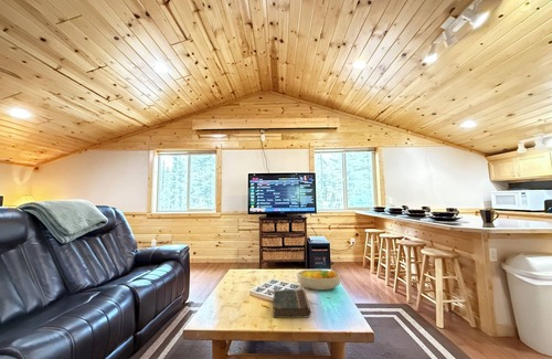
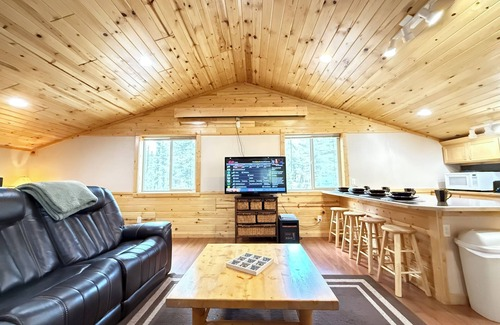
- fruit bowl (318, 277)
- book (290, 302)
